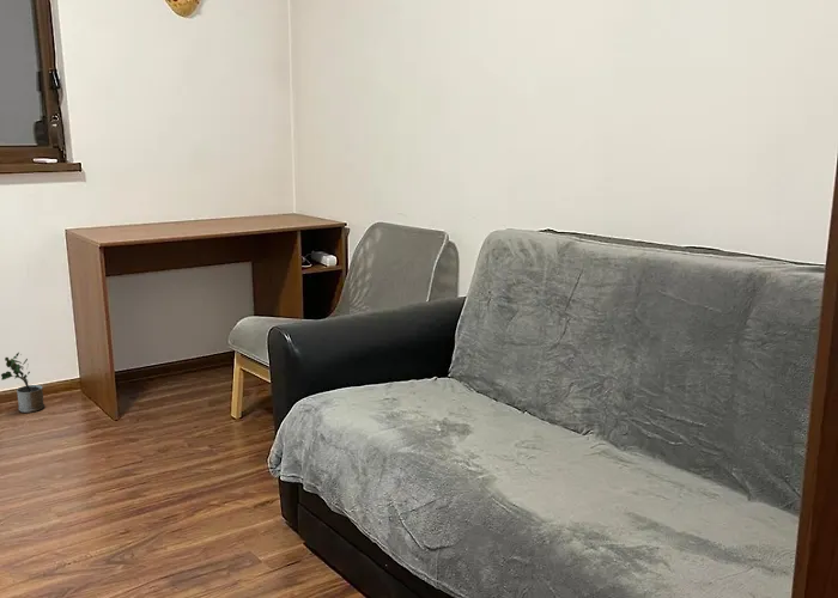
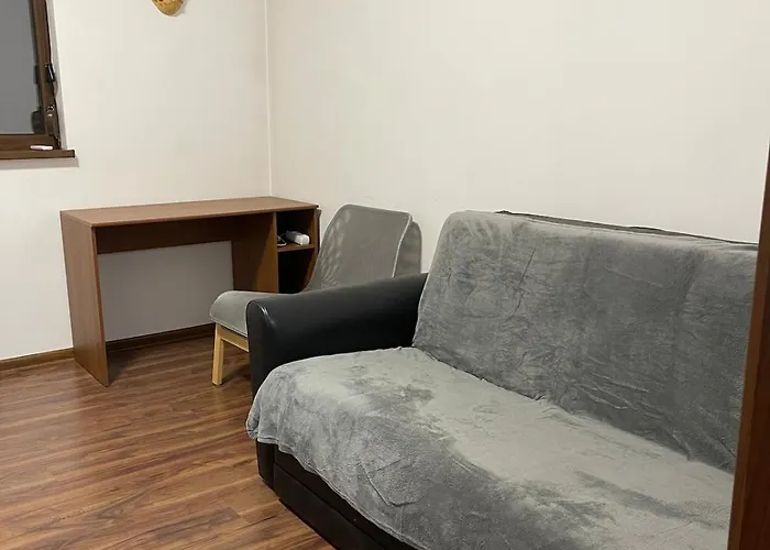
- potted plant (22, 379)
